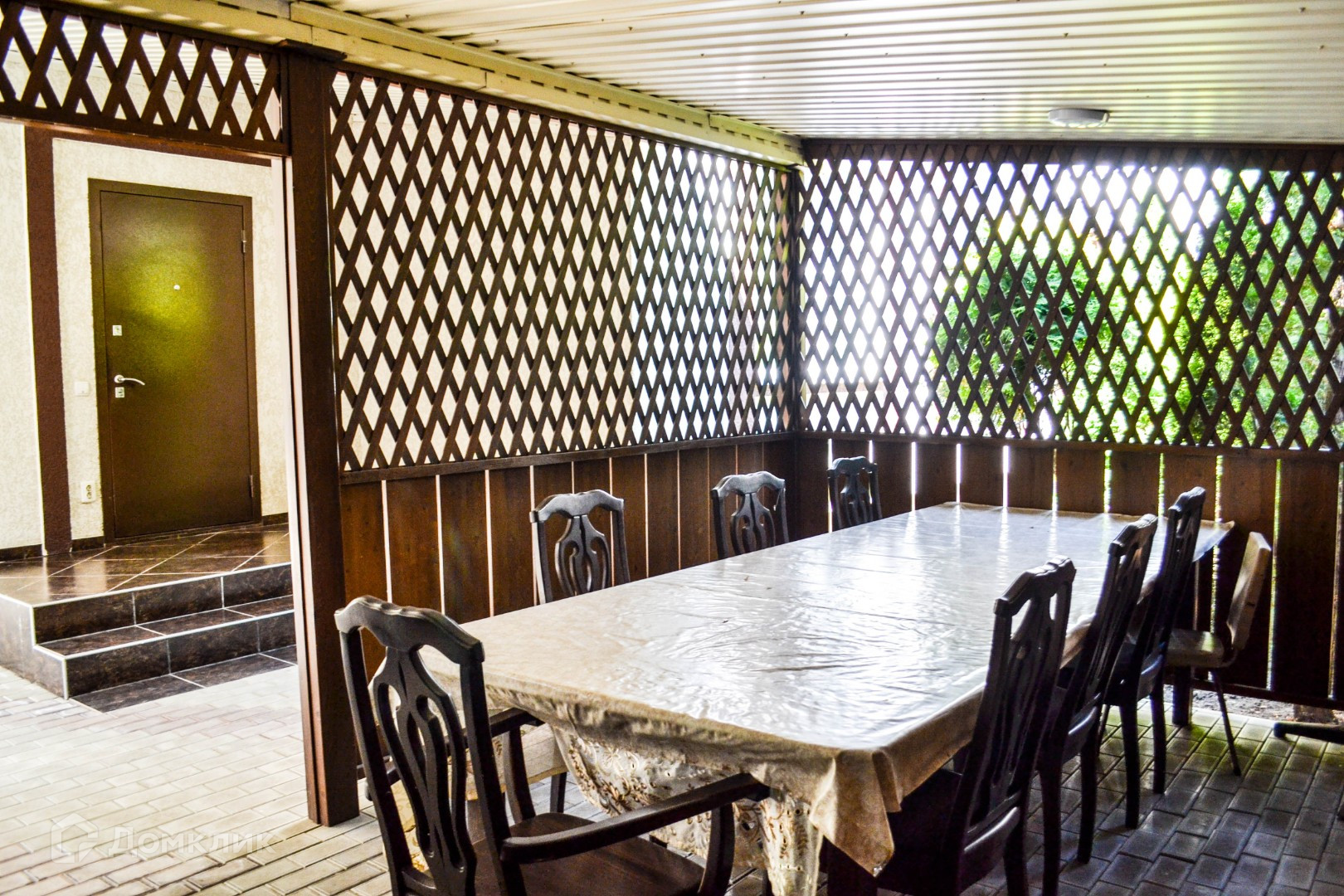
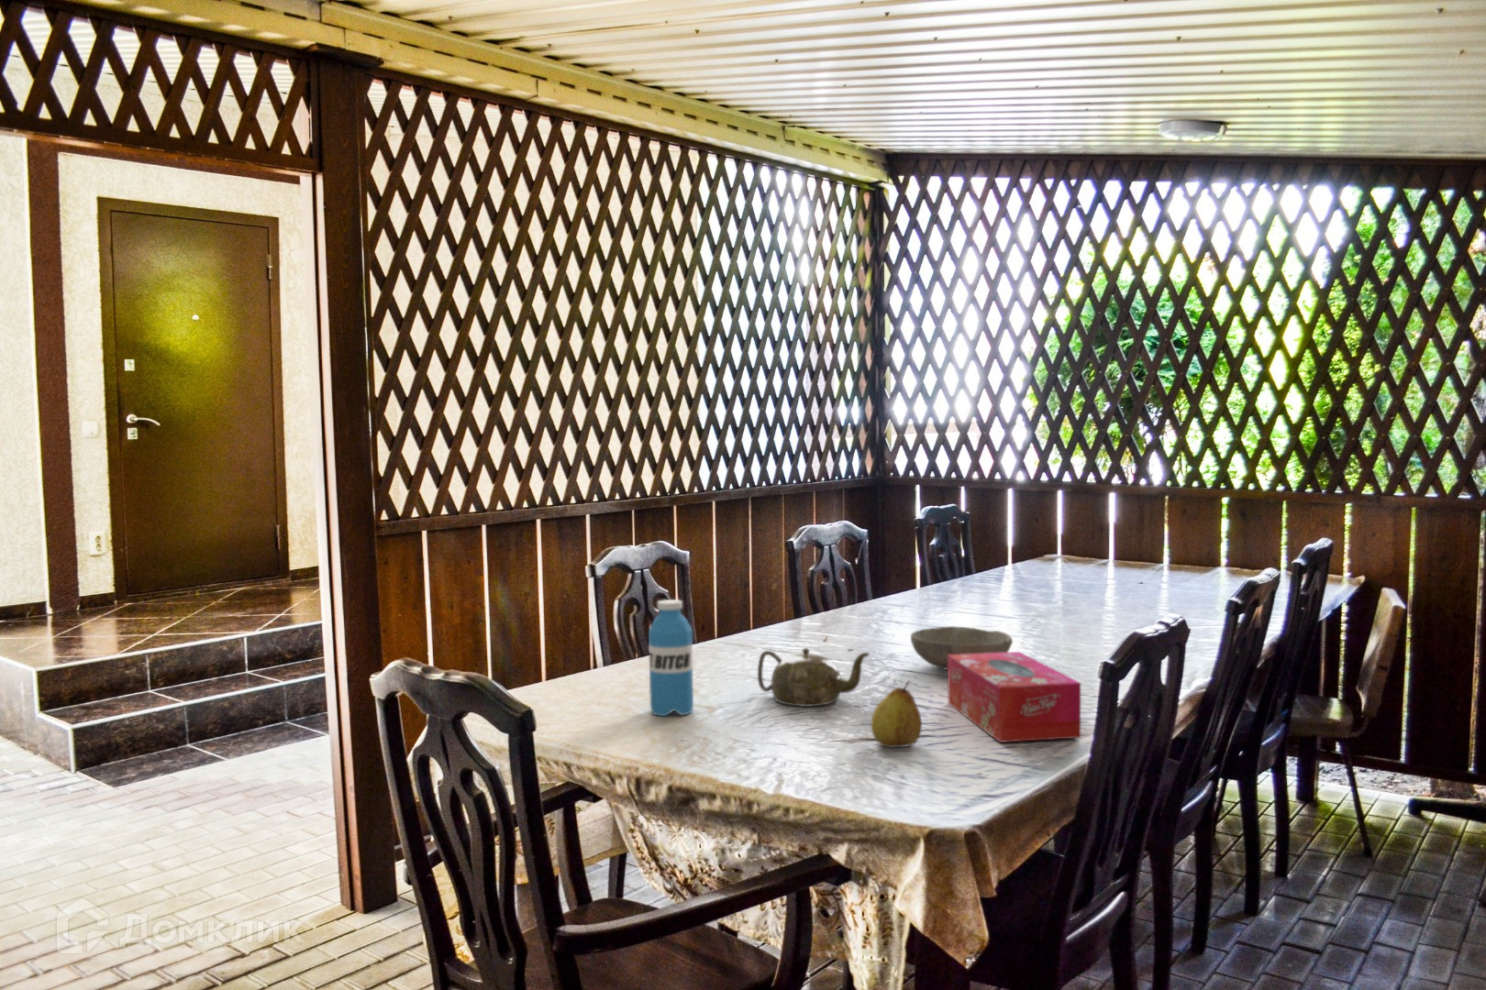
+ tissue box (1009, 693)
+ water bottle (670, 656)
+ bowl (961, 651)
+ fruit (897, 712)
+ teapot (812, 674)
